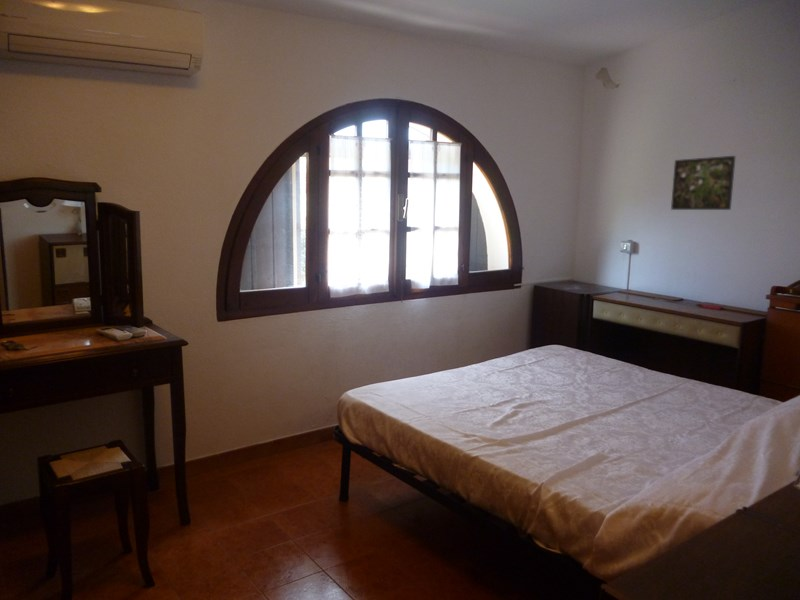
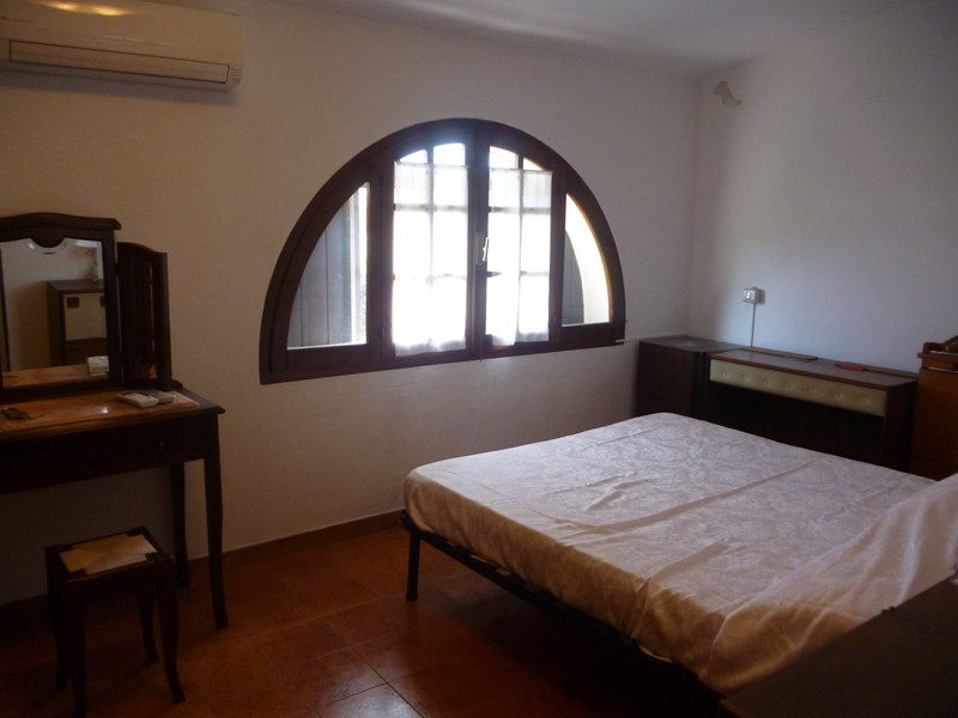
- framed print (701, 184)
